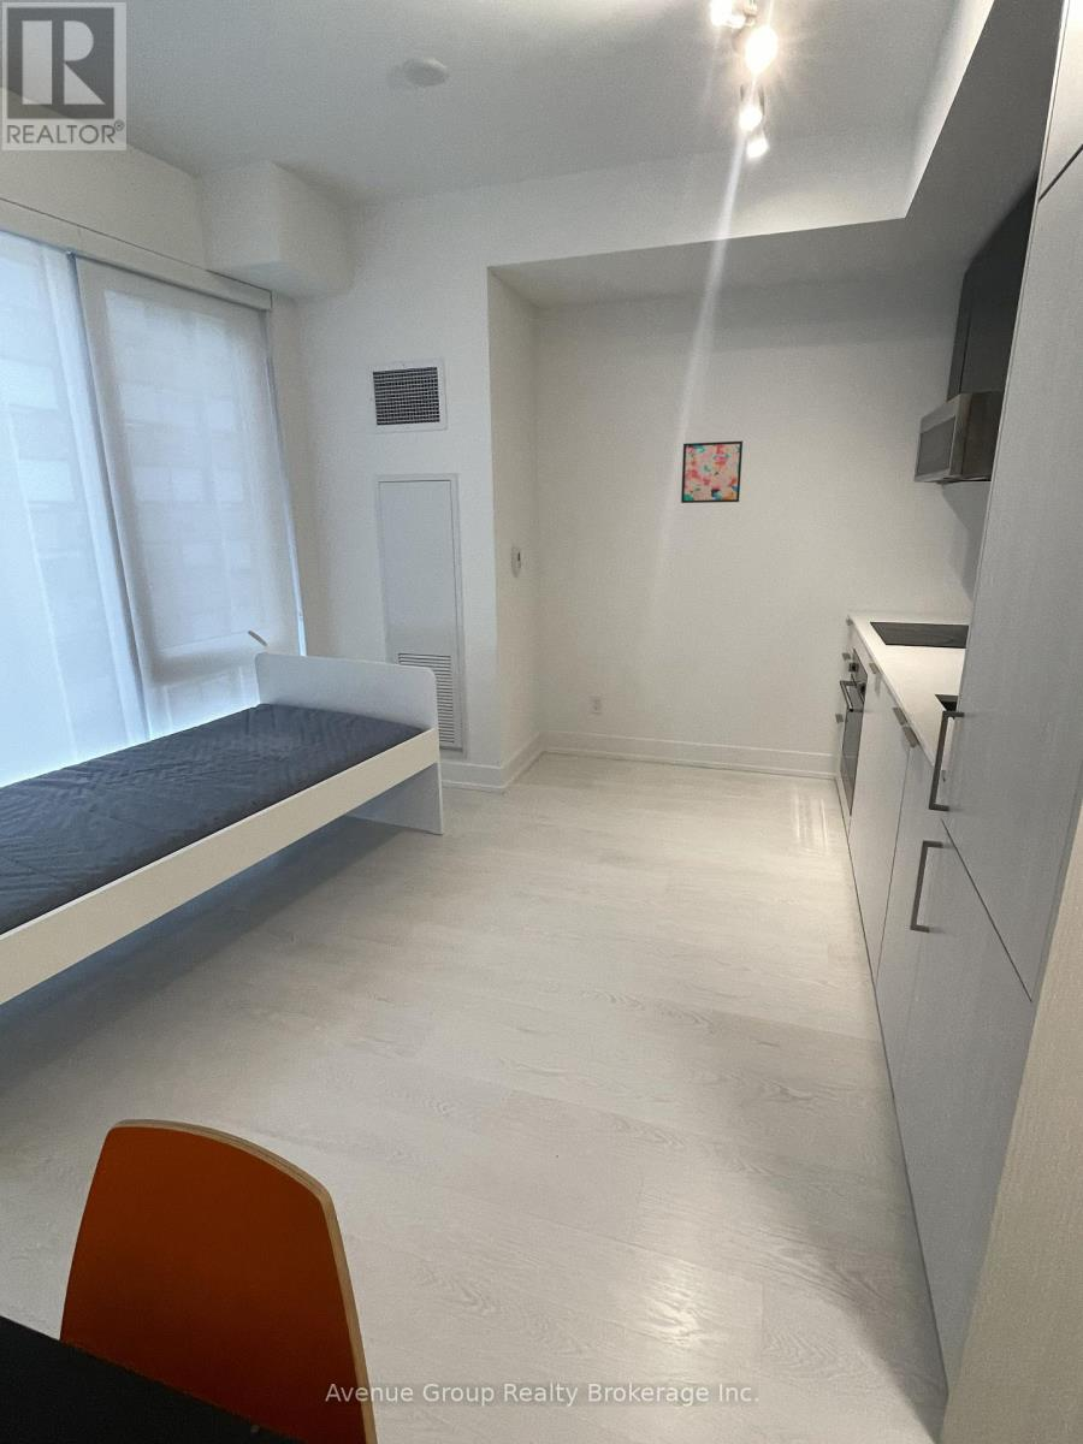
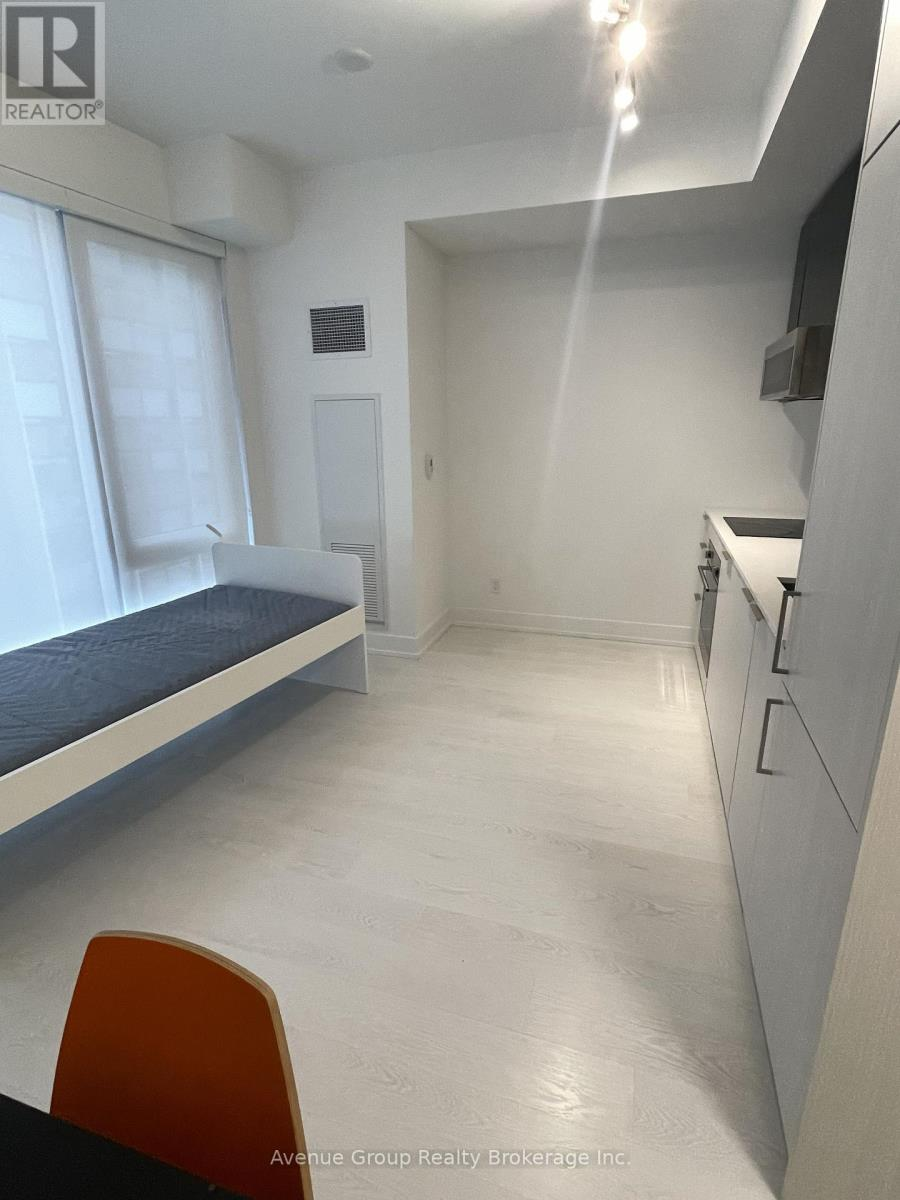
- wall art (711, 472)
